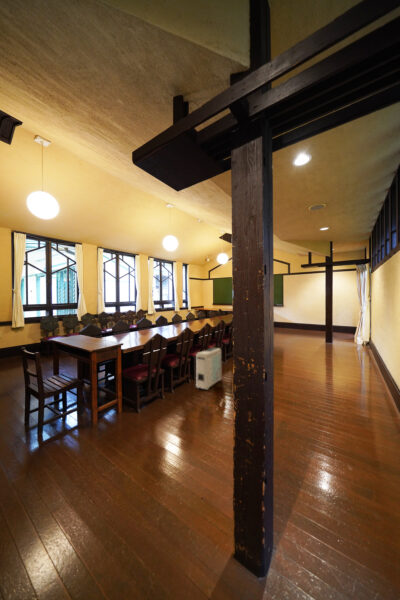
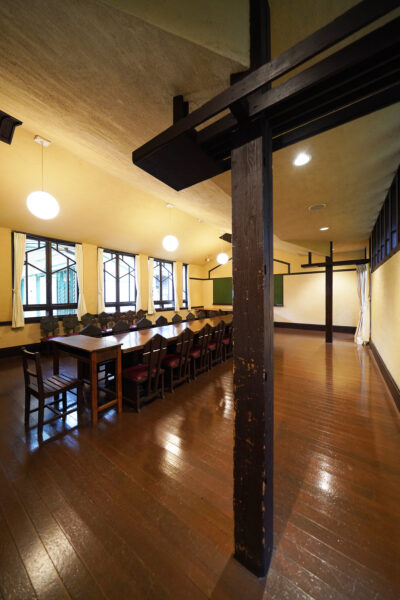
- air purifier (209, 366)
